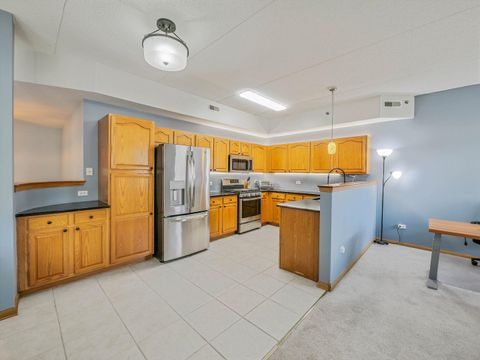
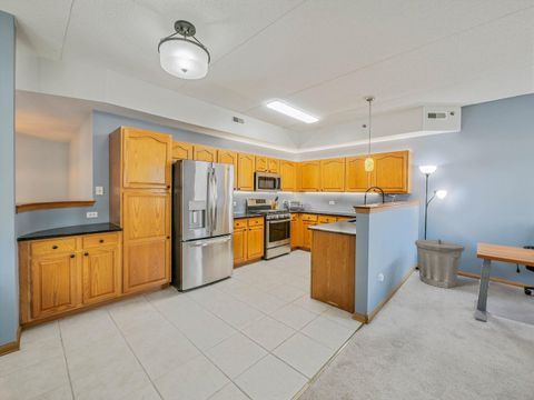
+ trash can (437, 260)
